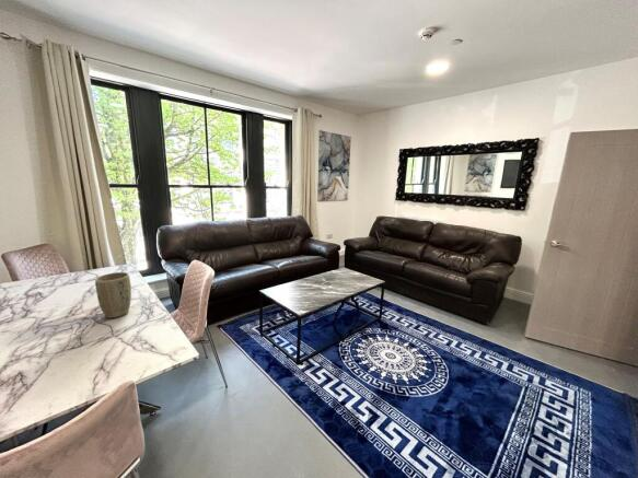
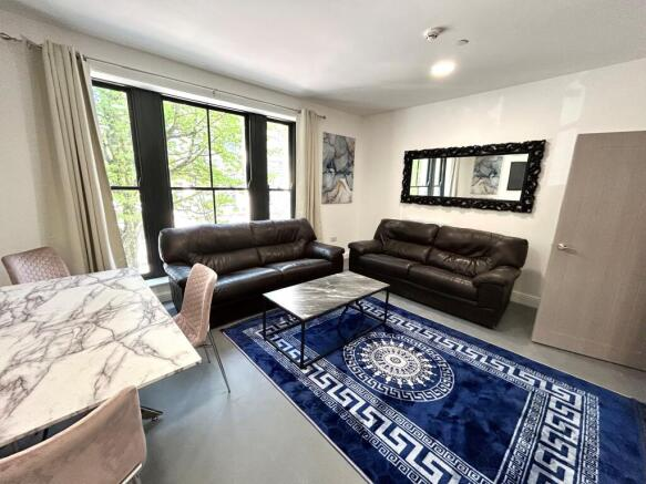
- plant pot (115, 294)
